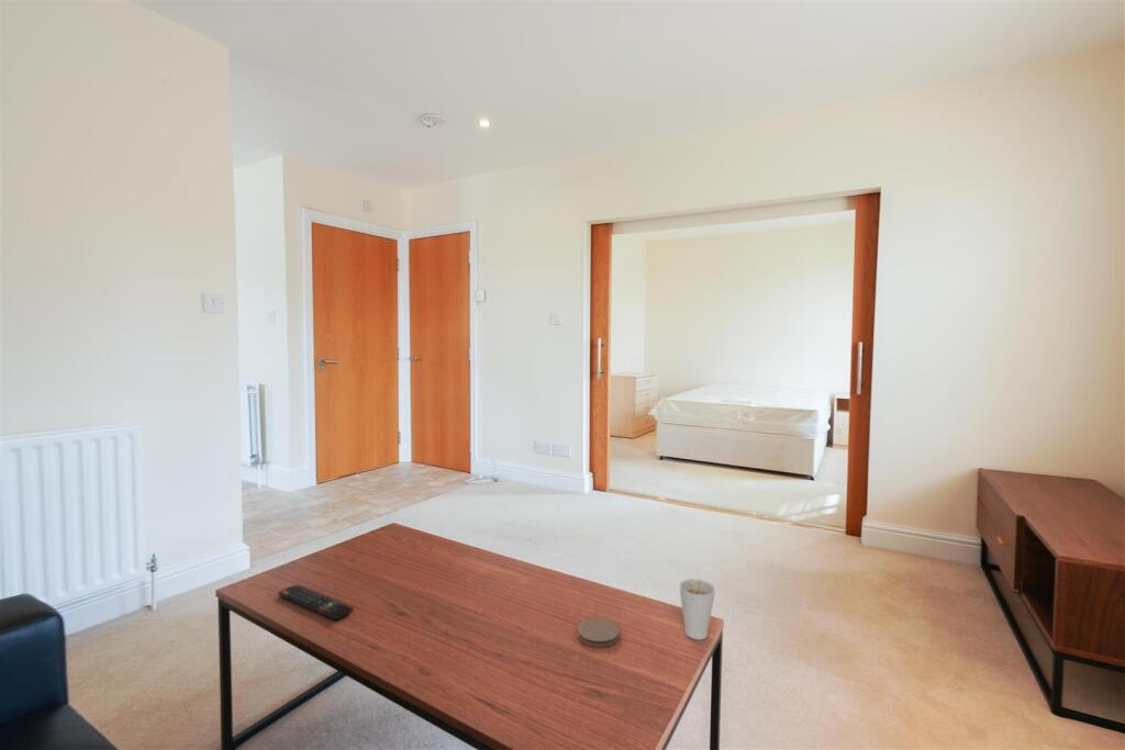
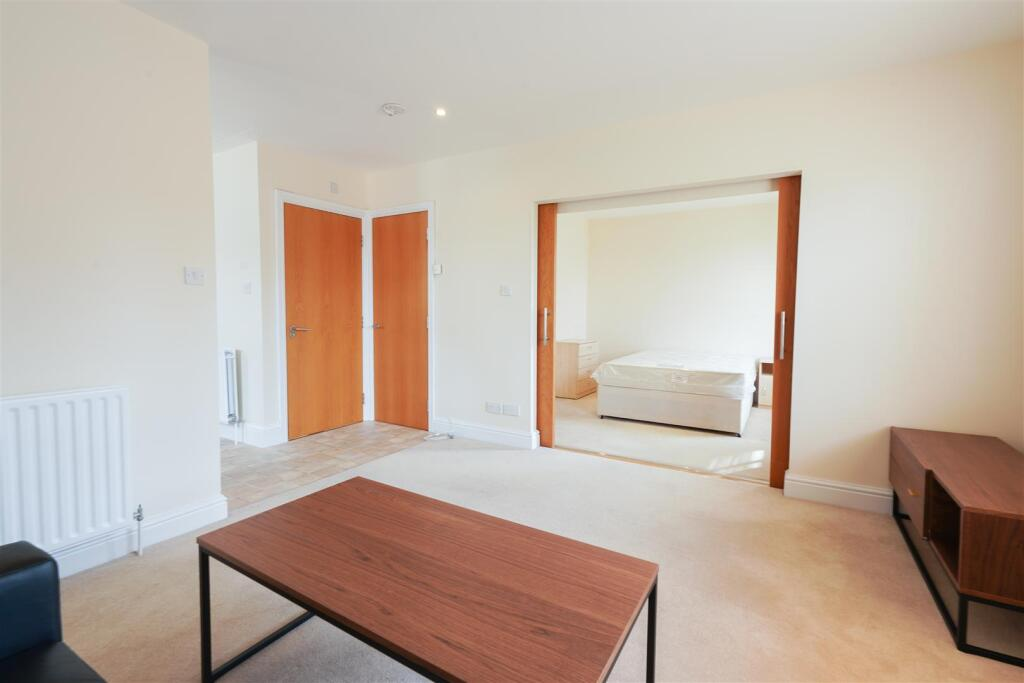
- remote control (313, 602)
- cup (694, 605)
- coaster (598, 631)
